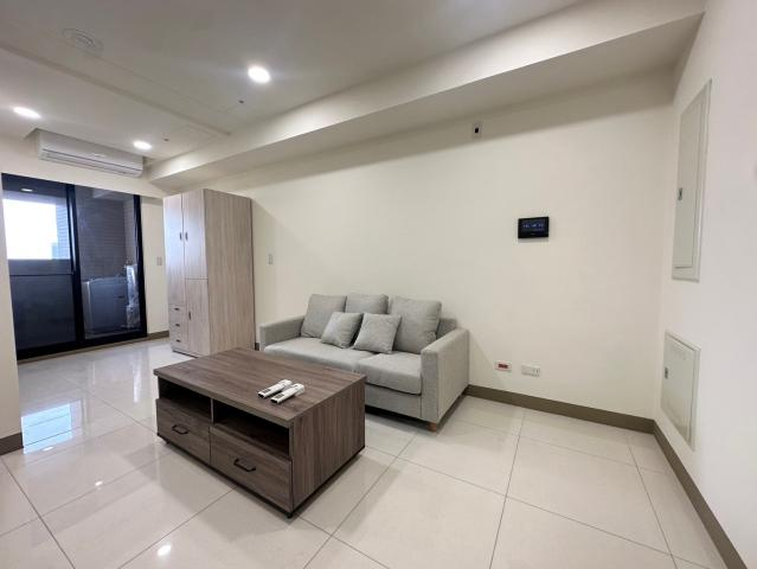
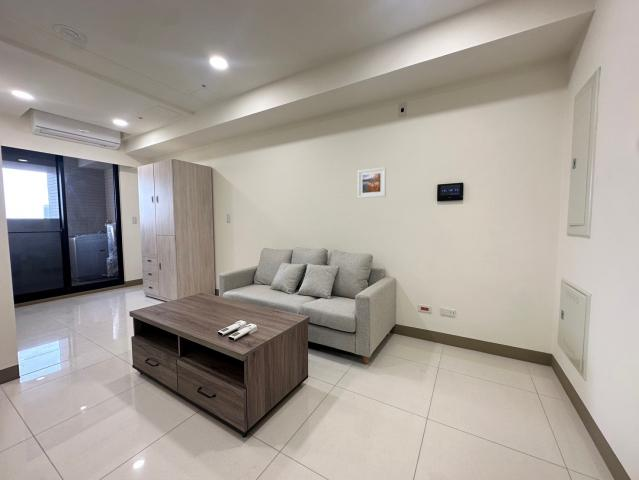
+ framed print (371, 183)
